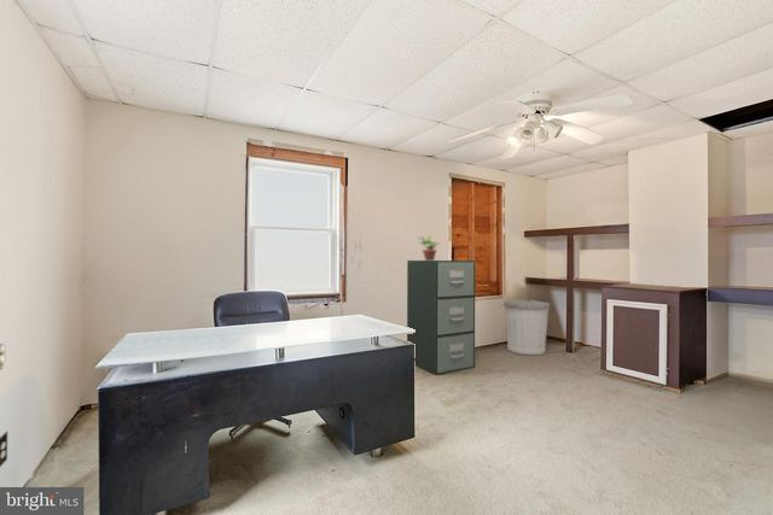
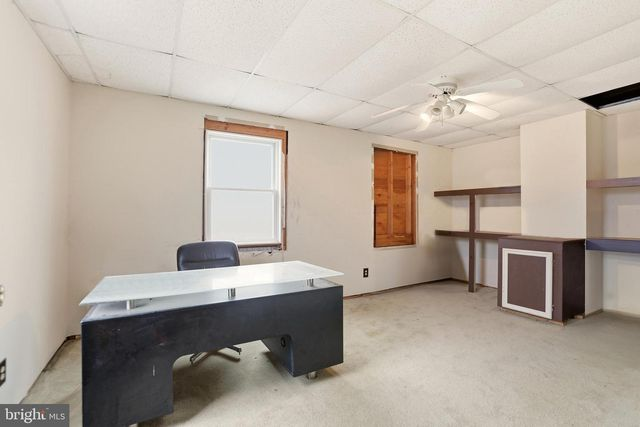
- filing cabinet (441, 312)
- trash can (525, 323)
- potted plant (429, 247)
